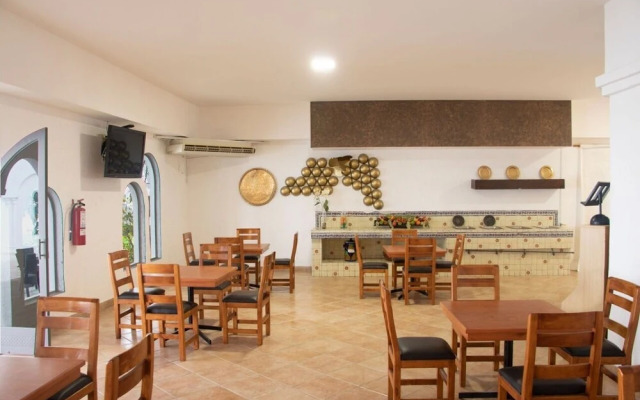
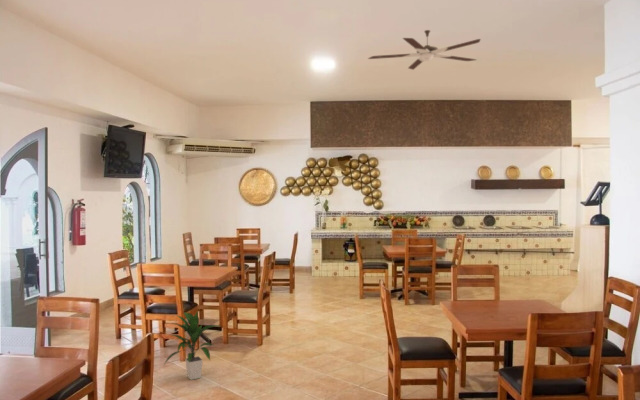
+ ceiling fan (422, 46)
+ indoor plant (190, 343)
